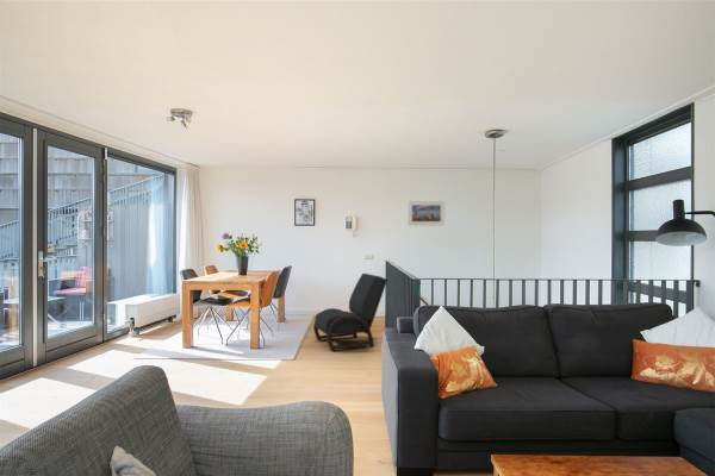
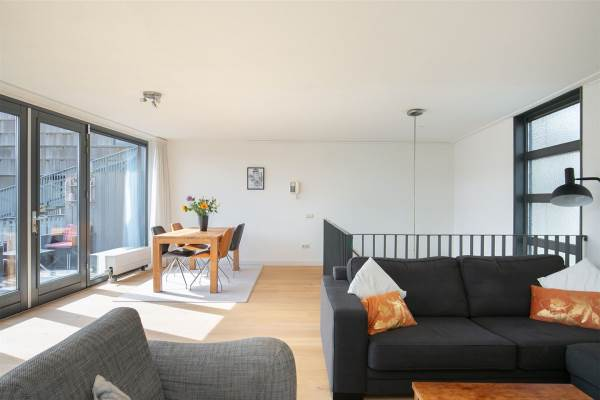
- lounge chair (349, 308)
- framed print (425, 213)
